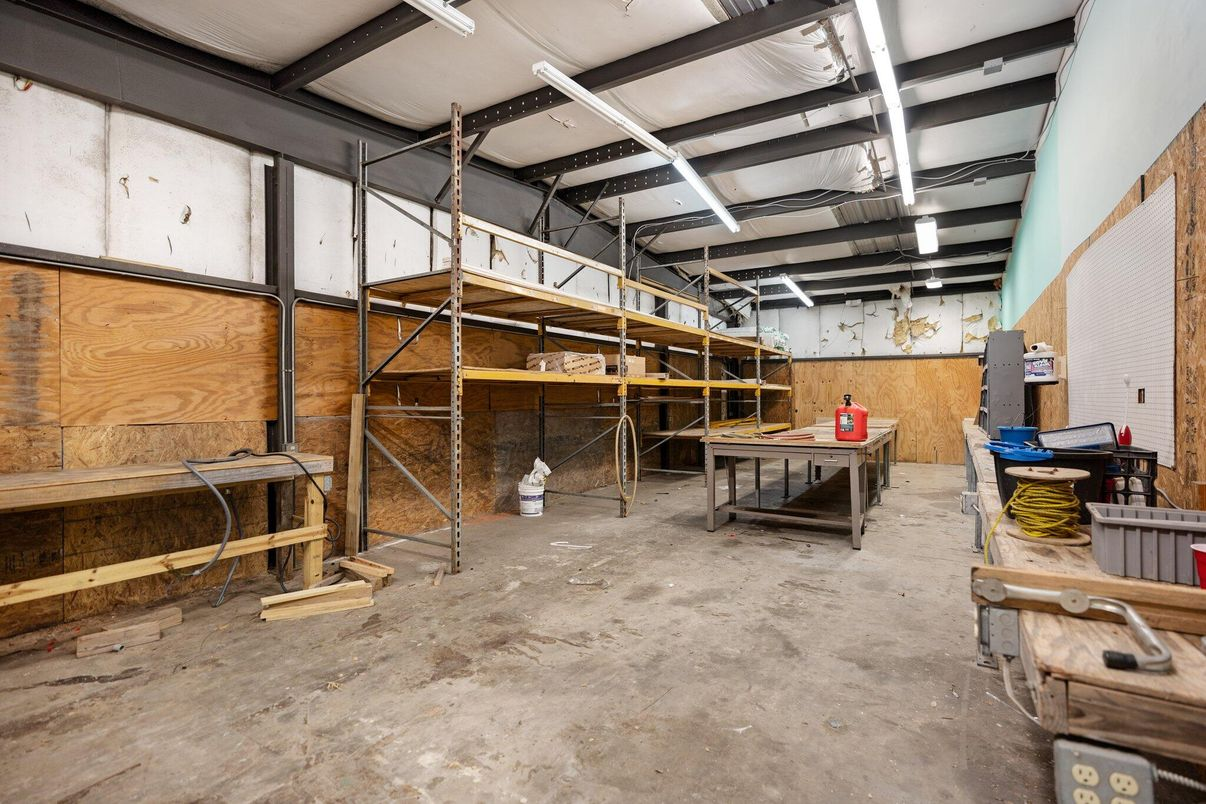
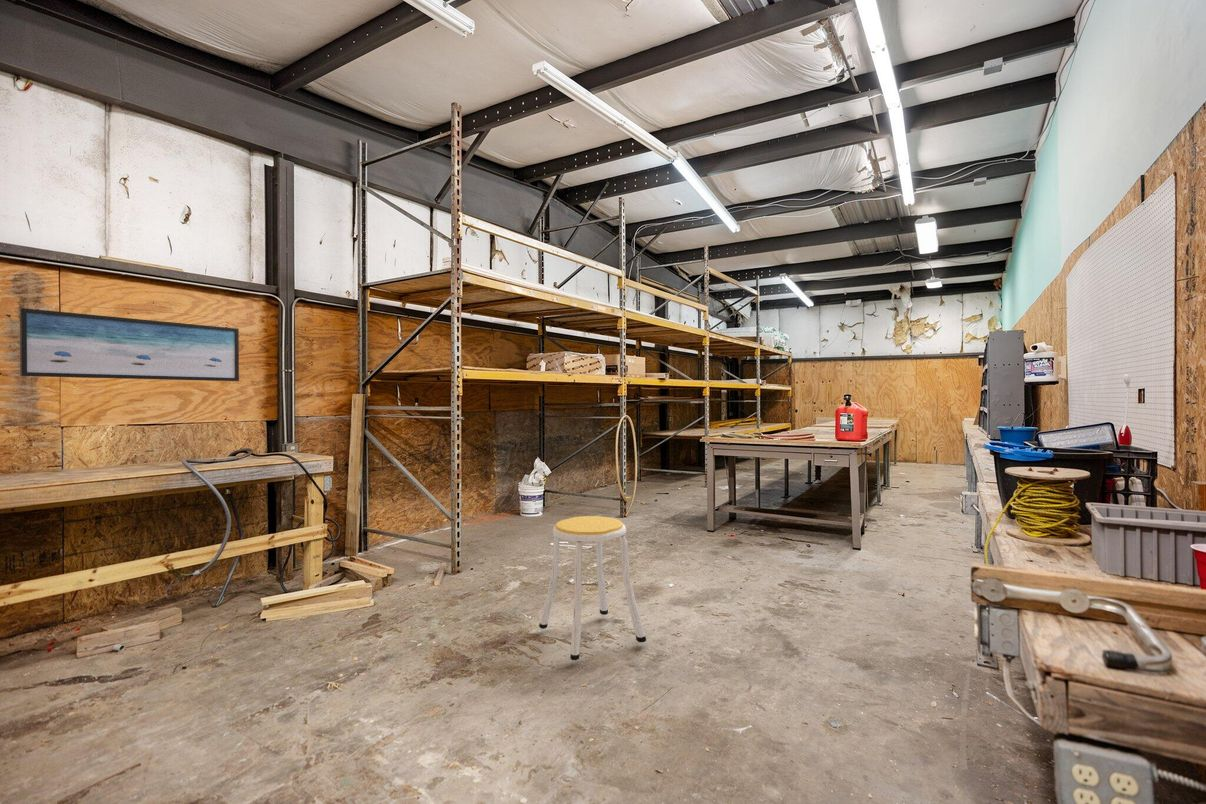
+ stool (581, 583)
+ wall art (143, 349)
